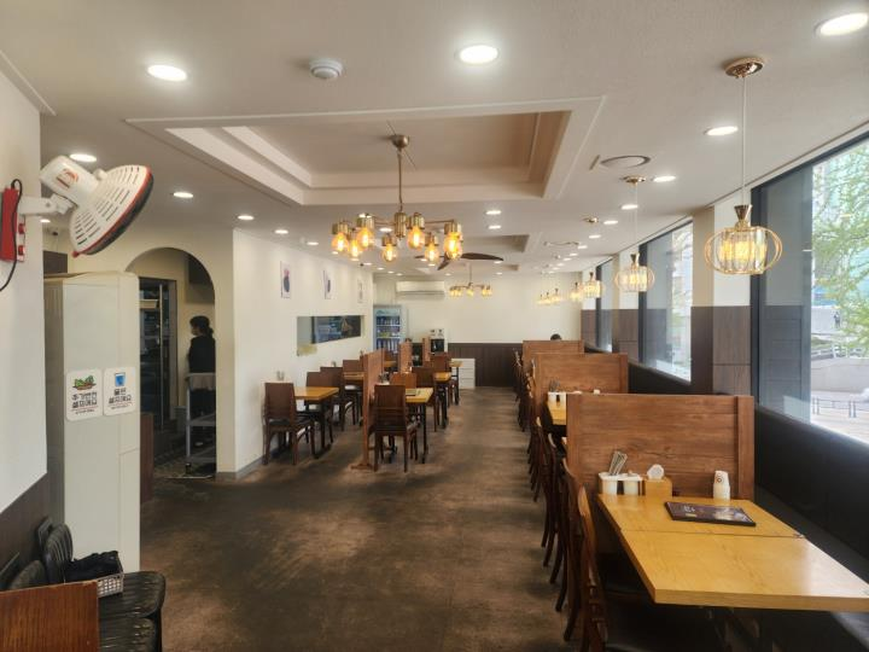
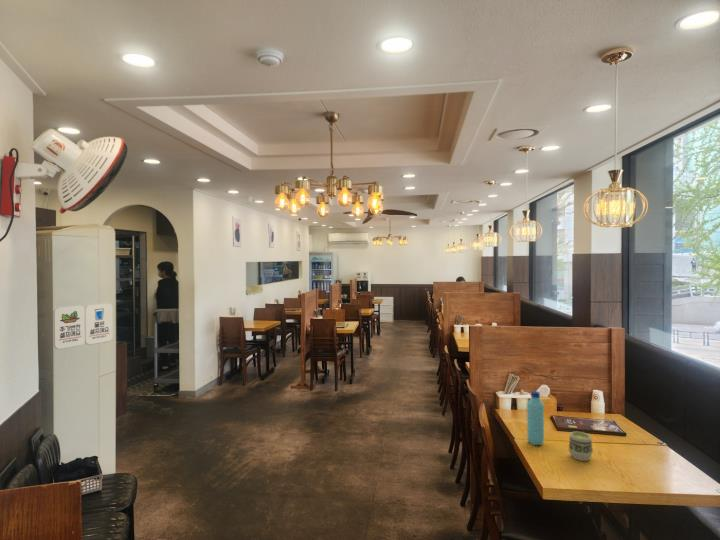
+ cup (580, 446)
+ water bottle (535, 417)
